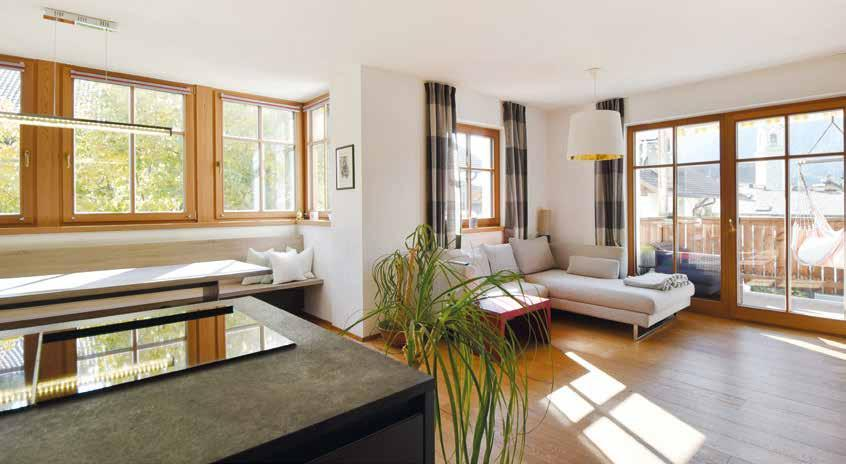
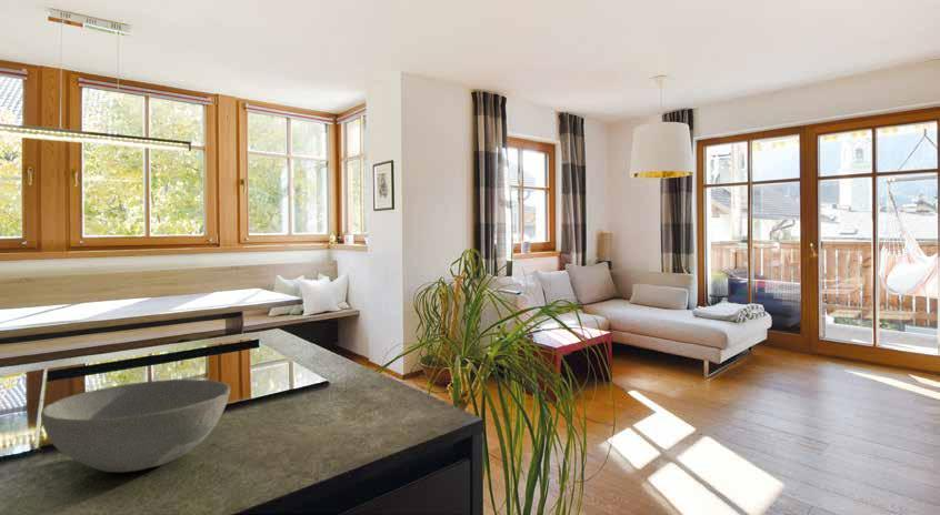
+ bowl (144, 426)
